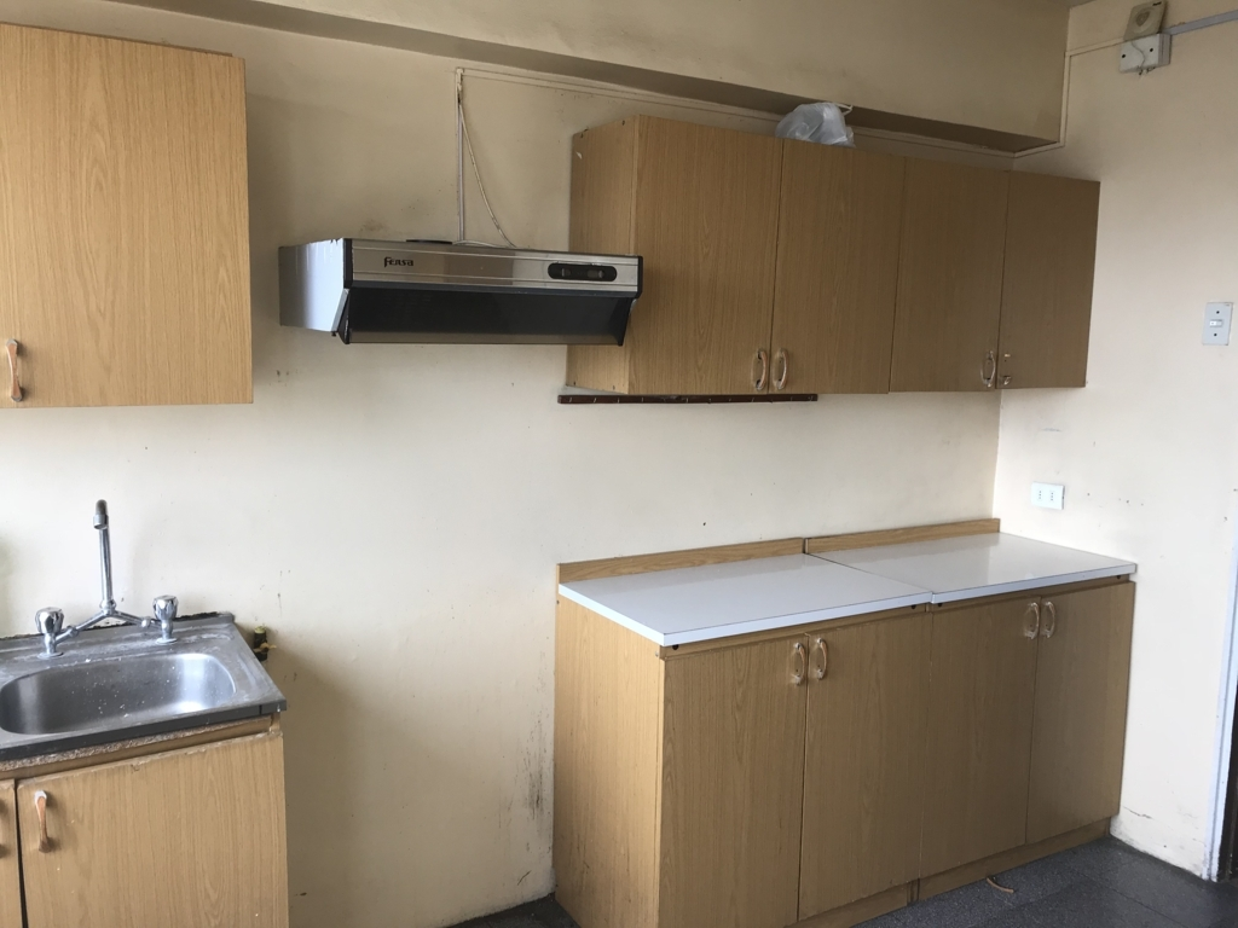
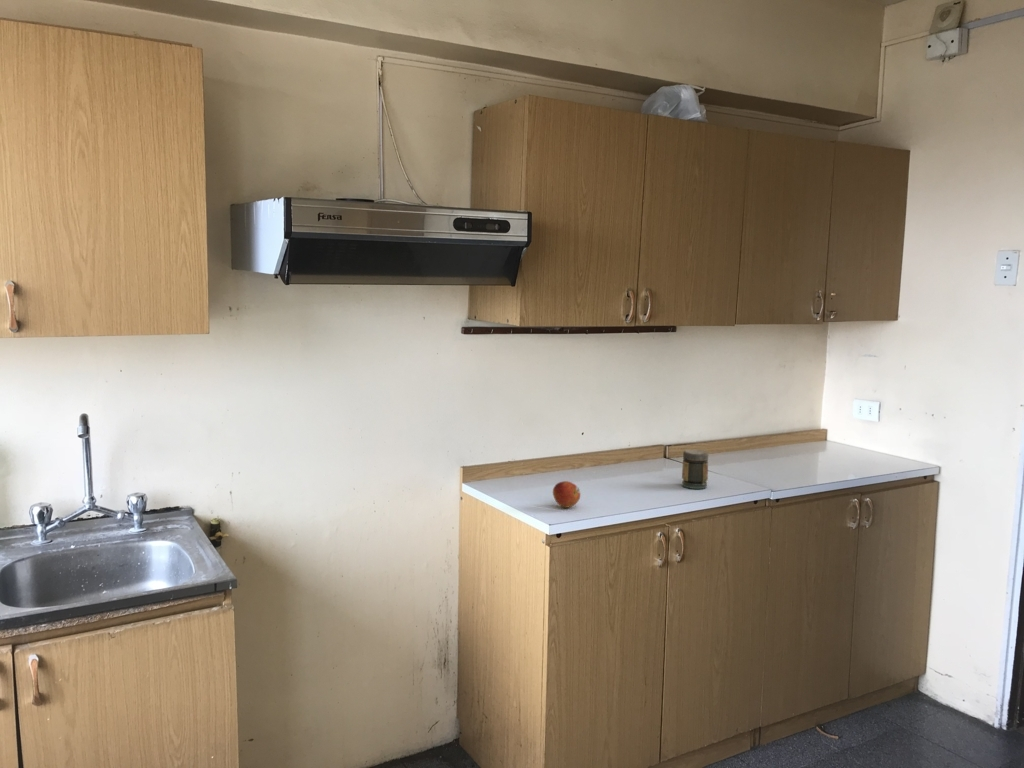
+ fruit (566, 494)
+ jar (695, 469)
